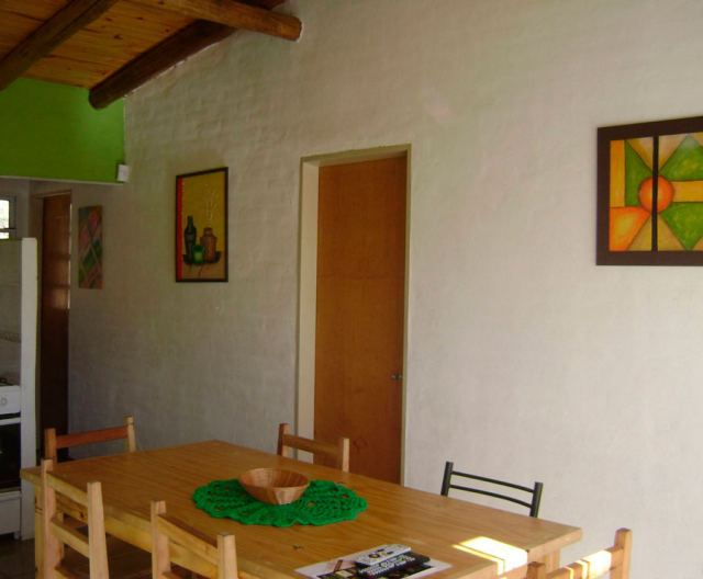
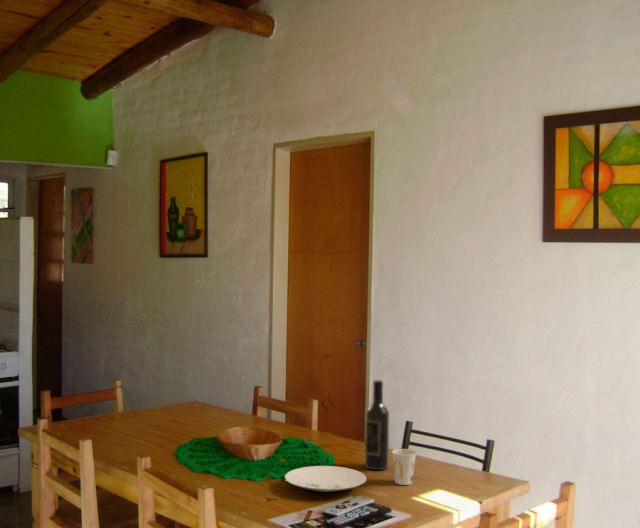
+ cup (403, 467)
+ plate (325, 482)
+ wine bottle (377, 424)
